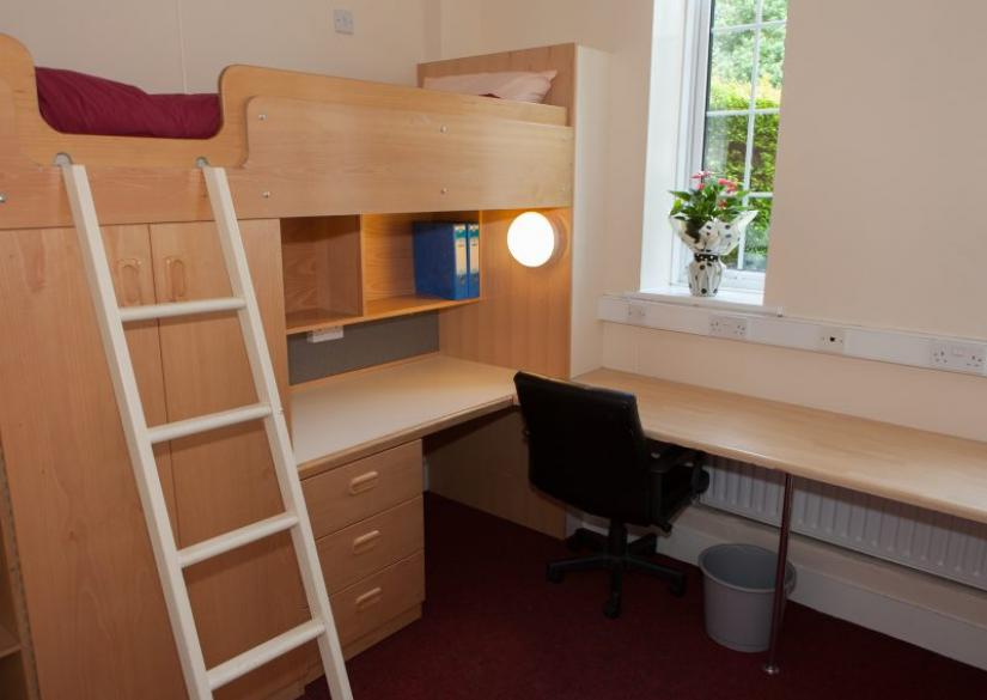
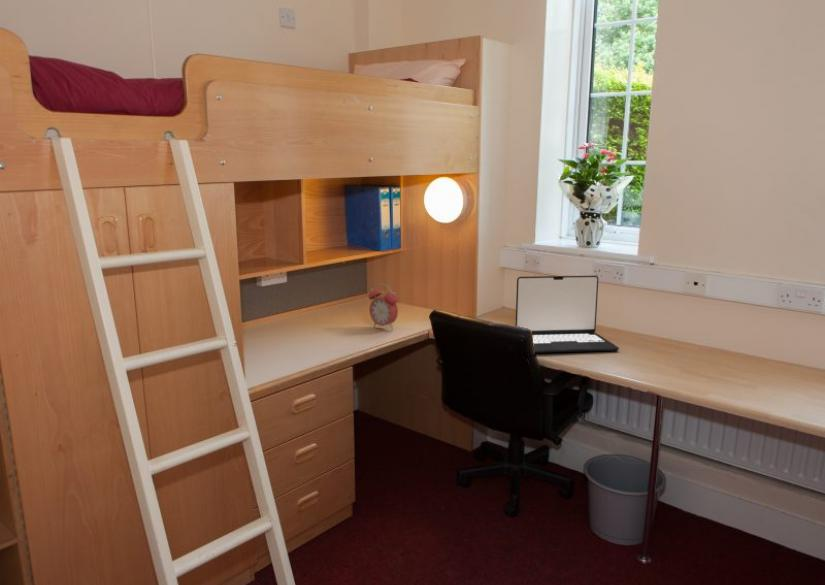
+ alarm clock (383, 306)
+ laptop (567, 312)
